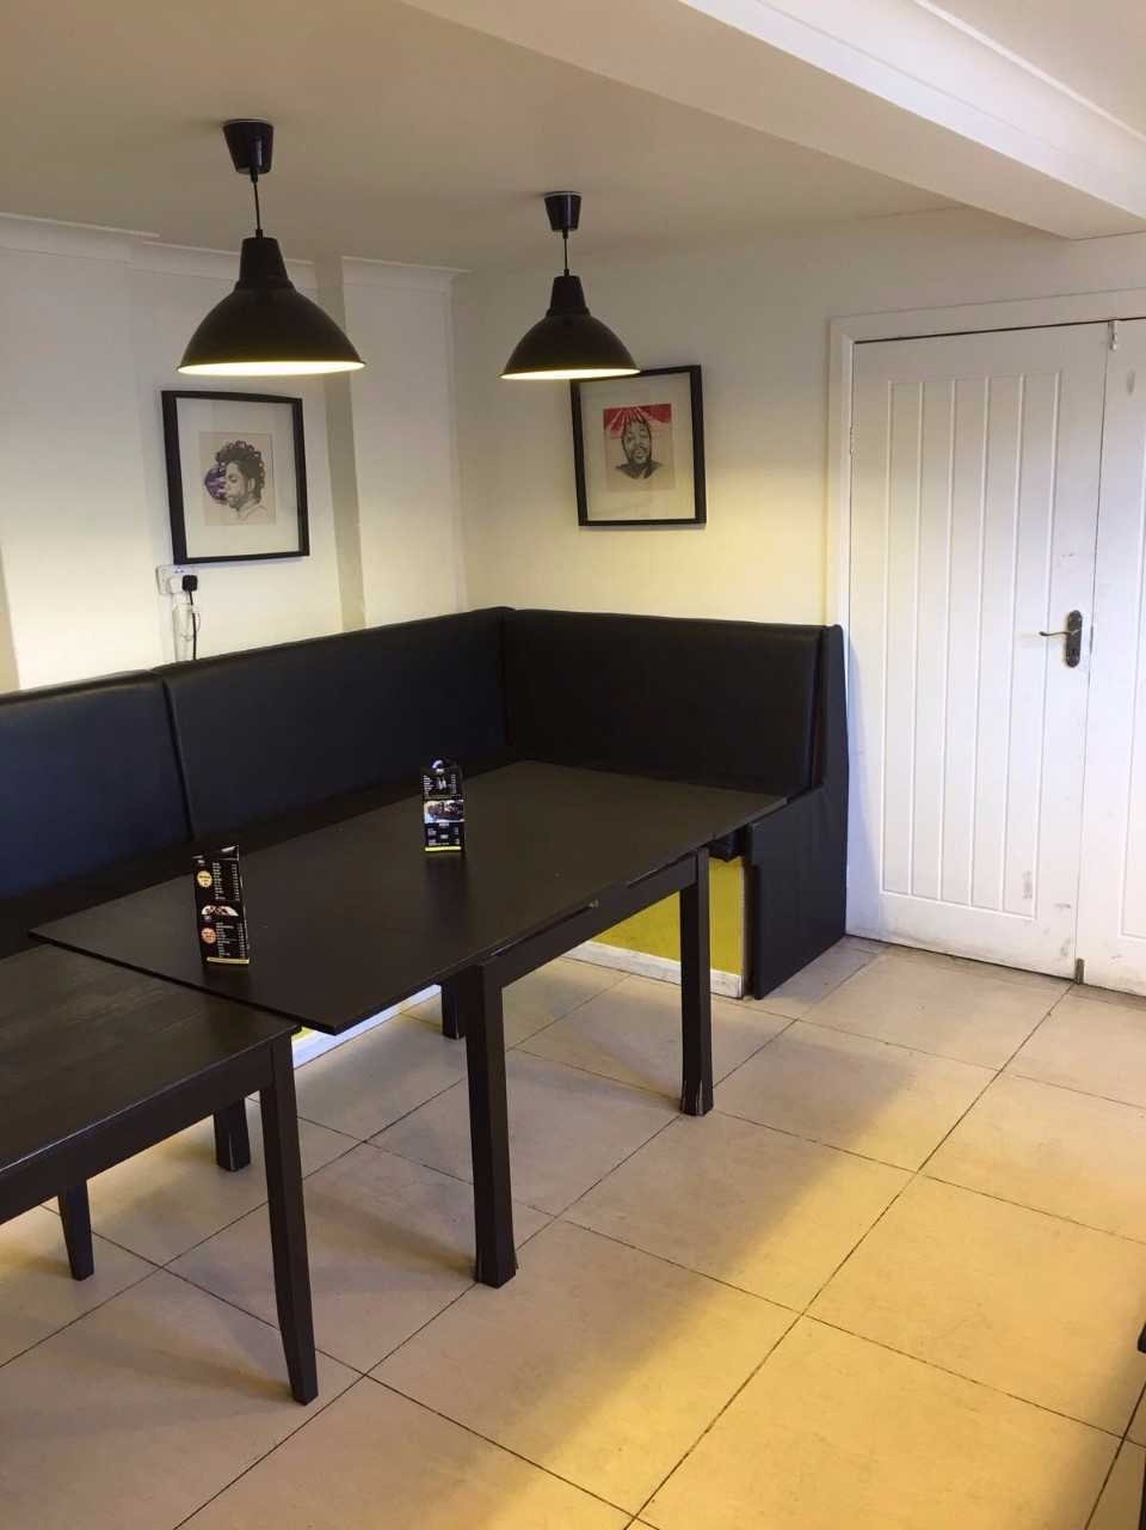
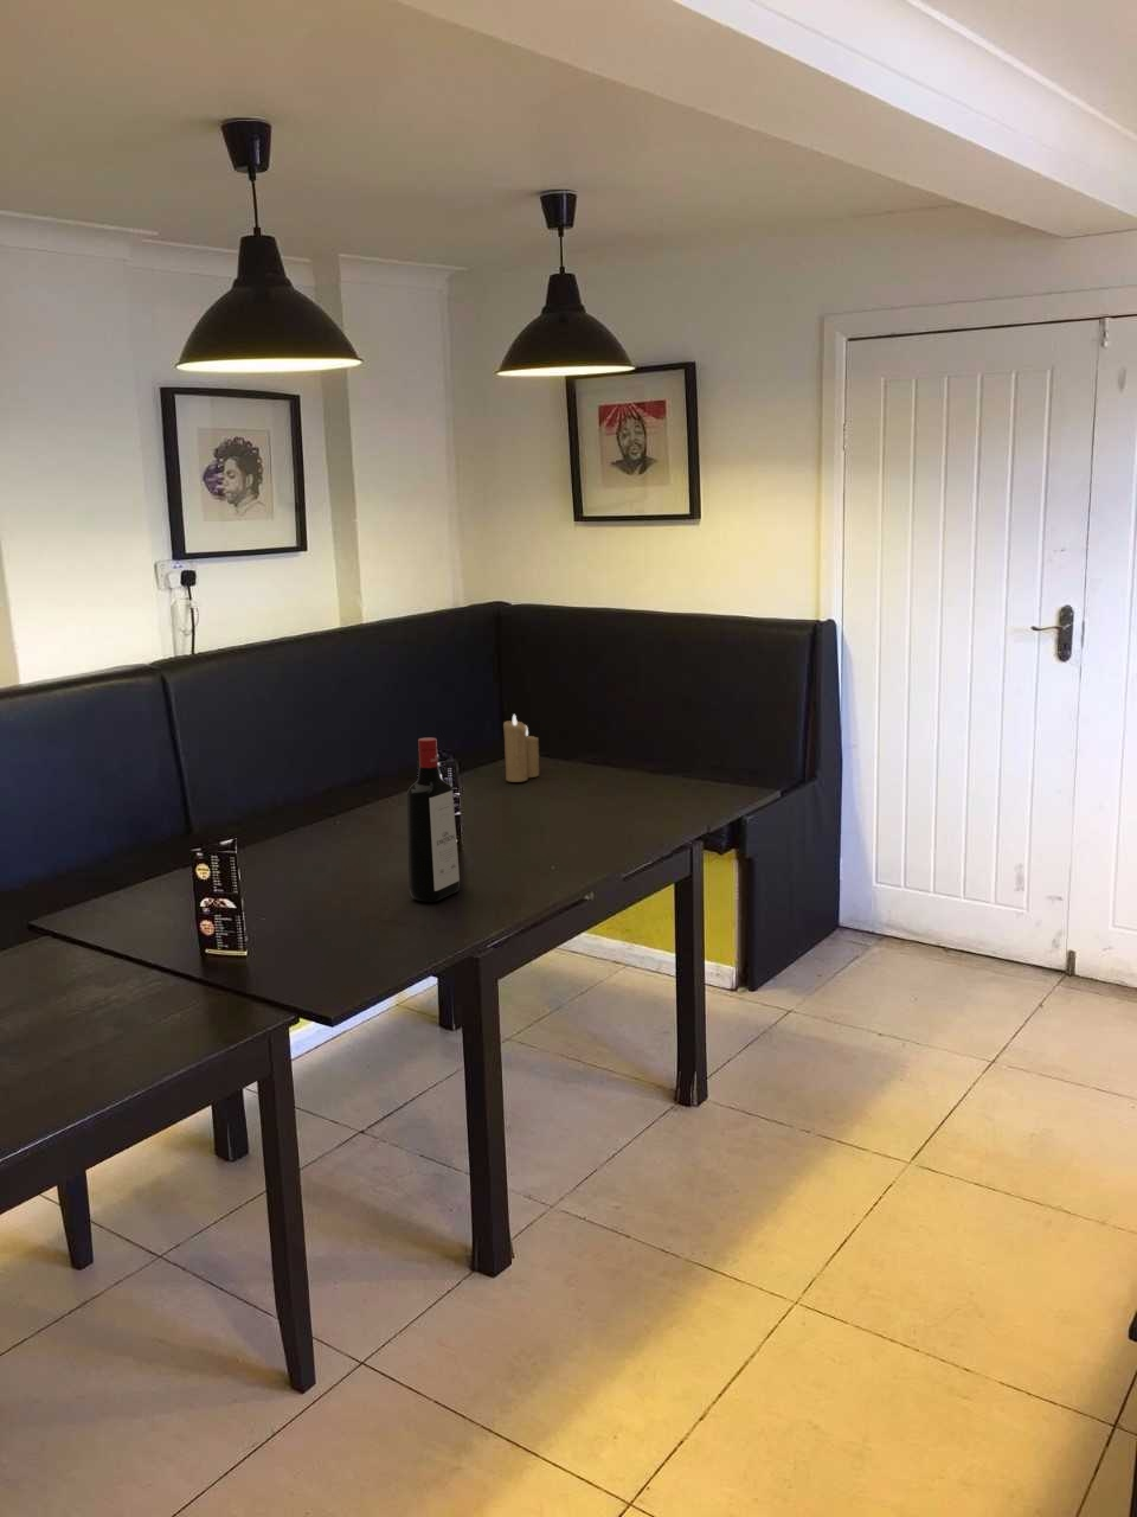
+ candle (521, 744)
+ liquor bottle (431, 818)
